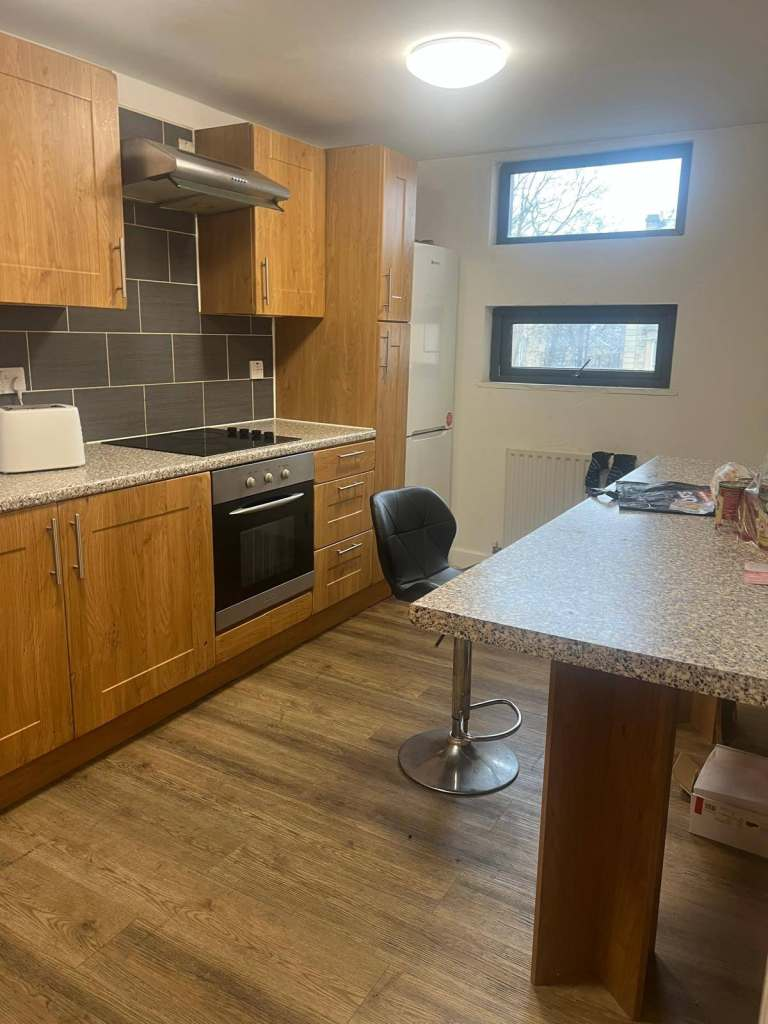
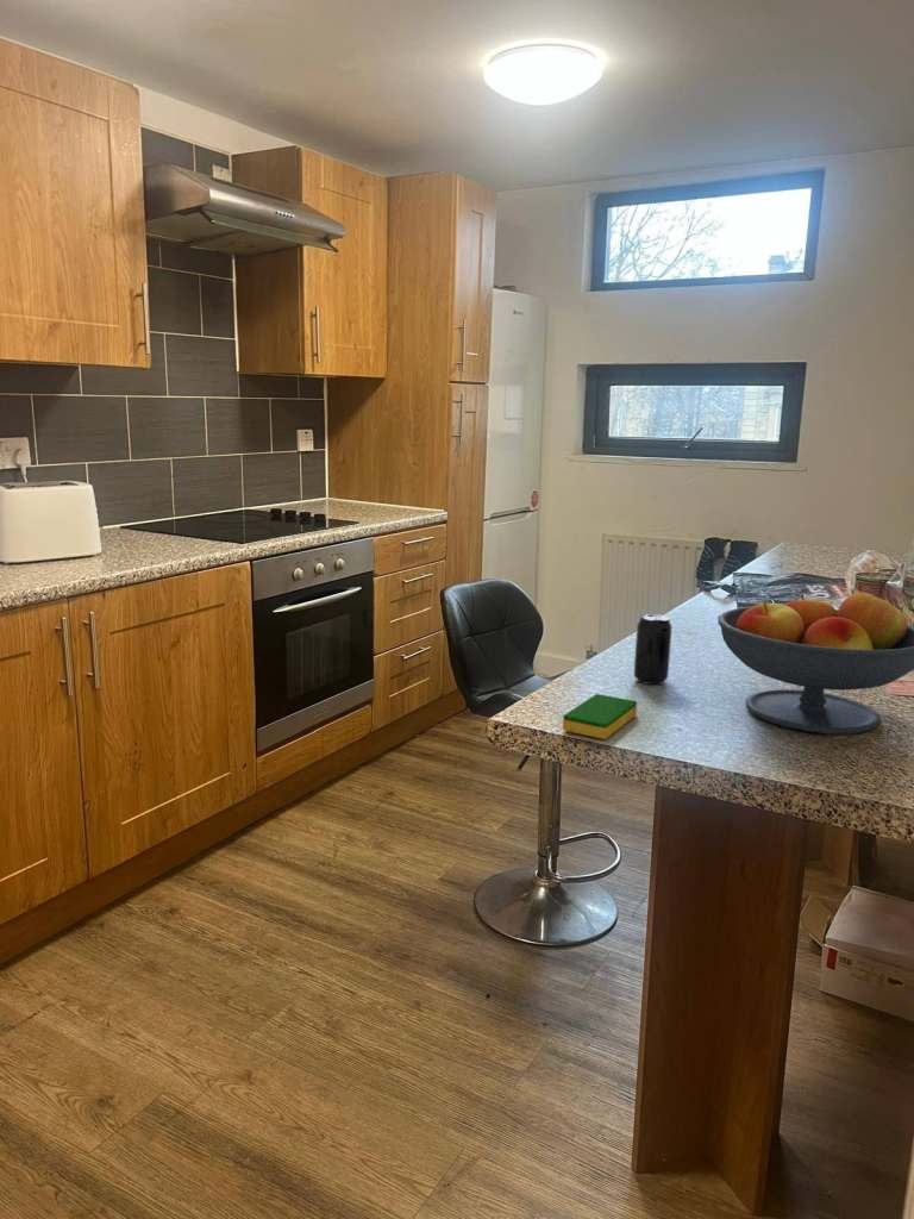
+ beverage can (652, 649)
+ fruit bowl (818, 654)
+ dish sponge (600, 714)
